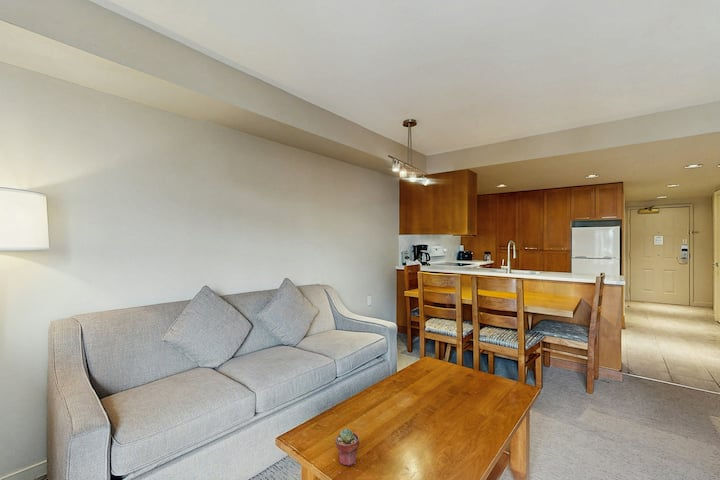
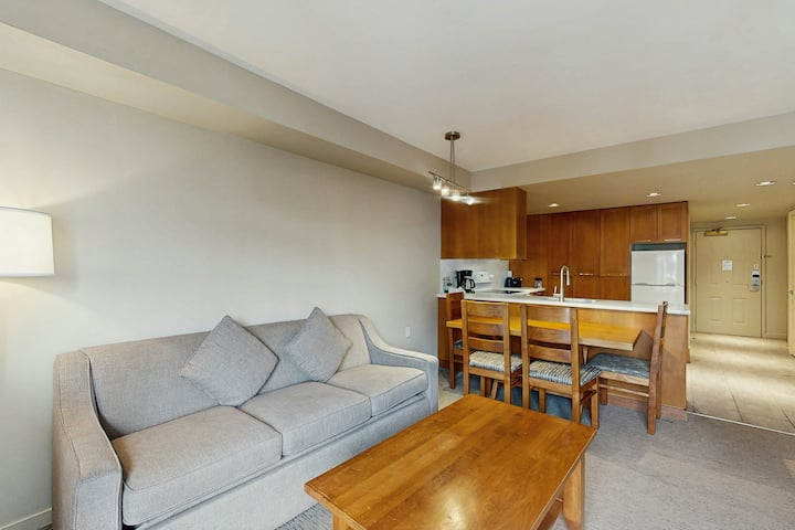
- potted succulent (347, 444)
